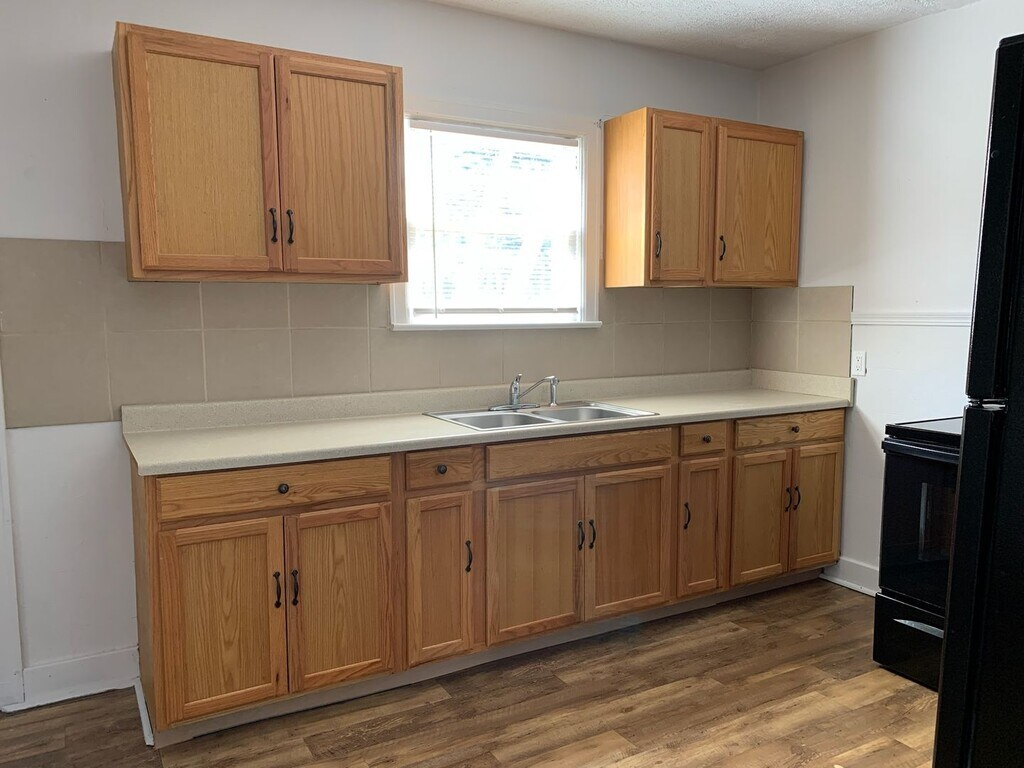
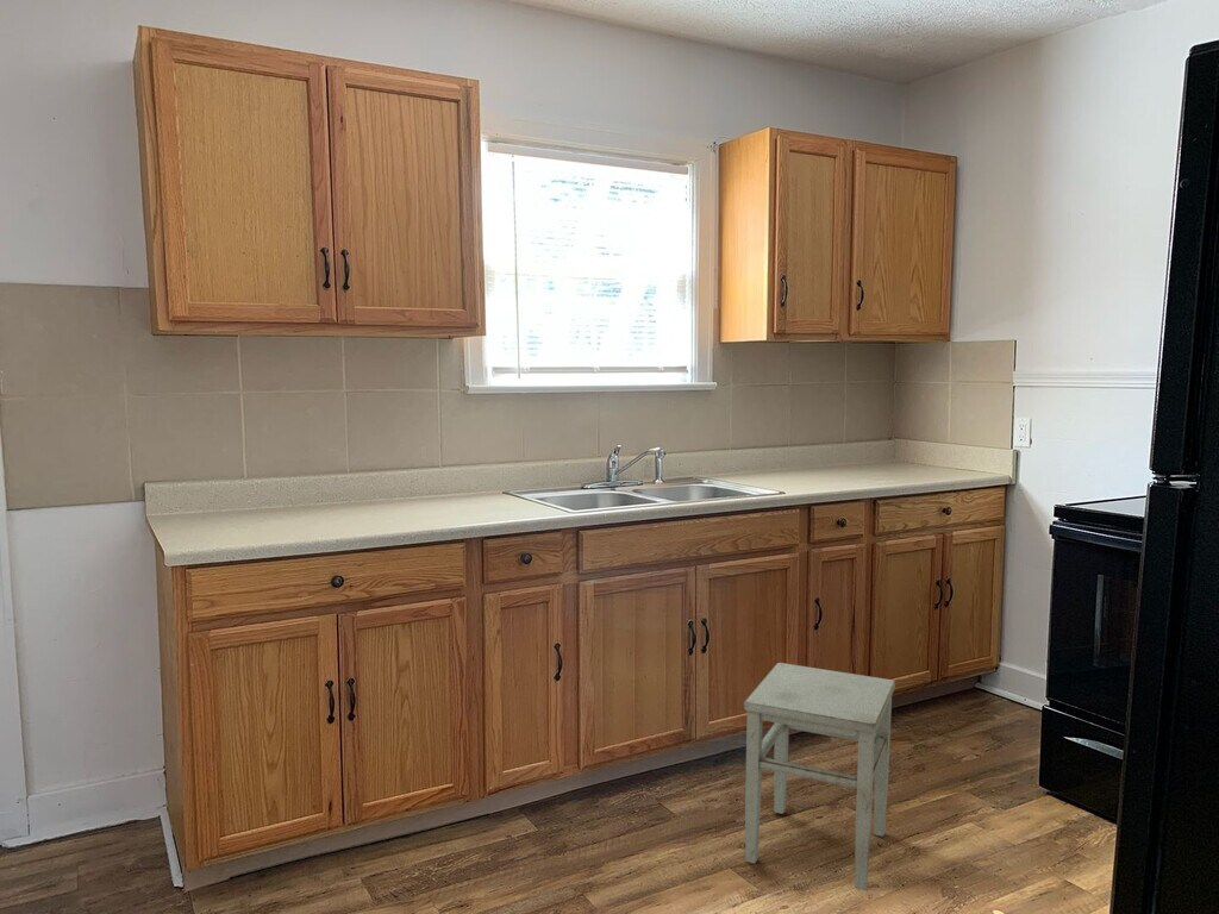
+ stool (819, 769)
